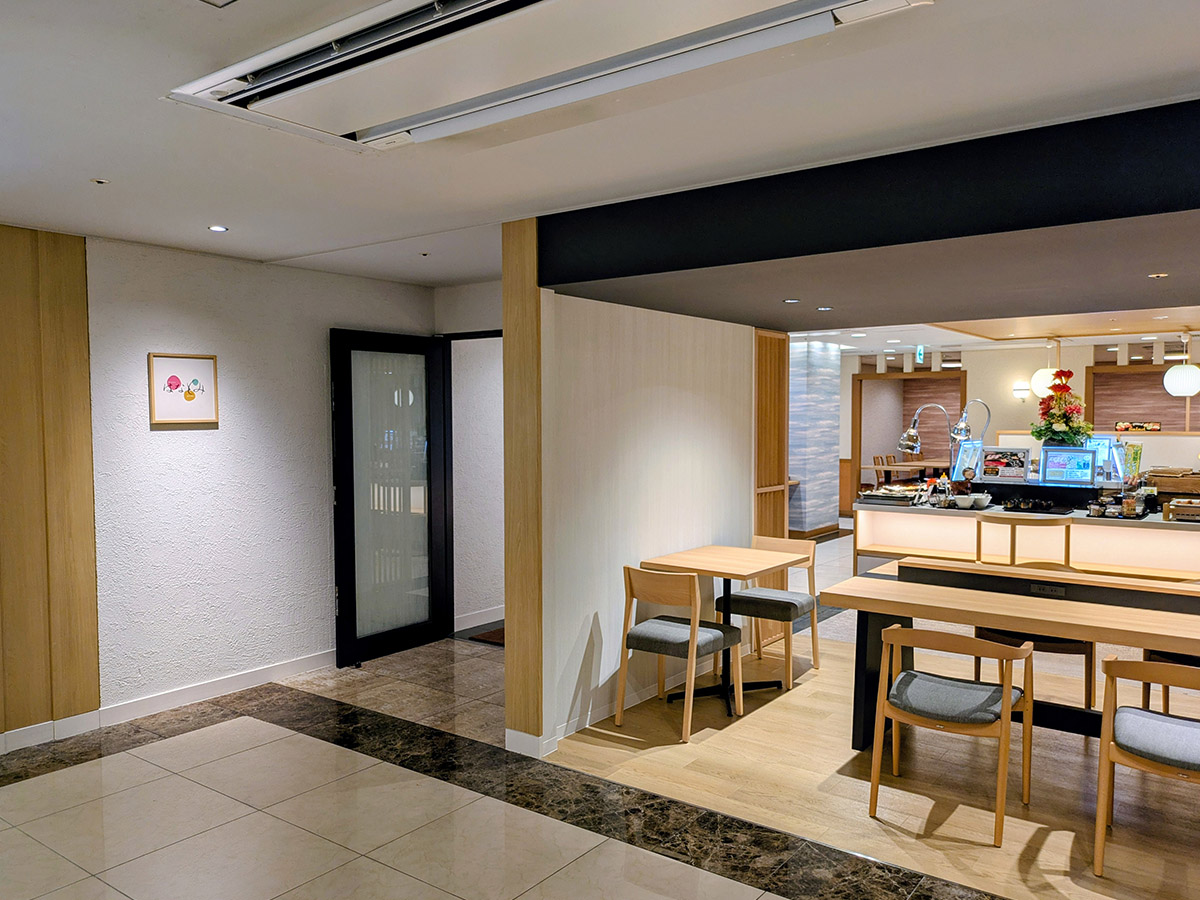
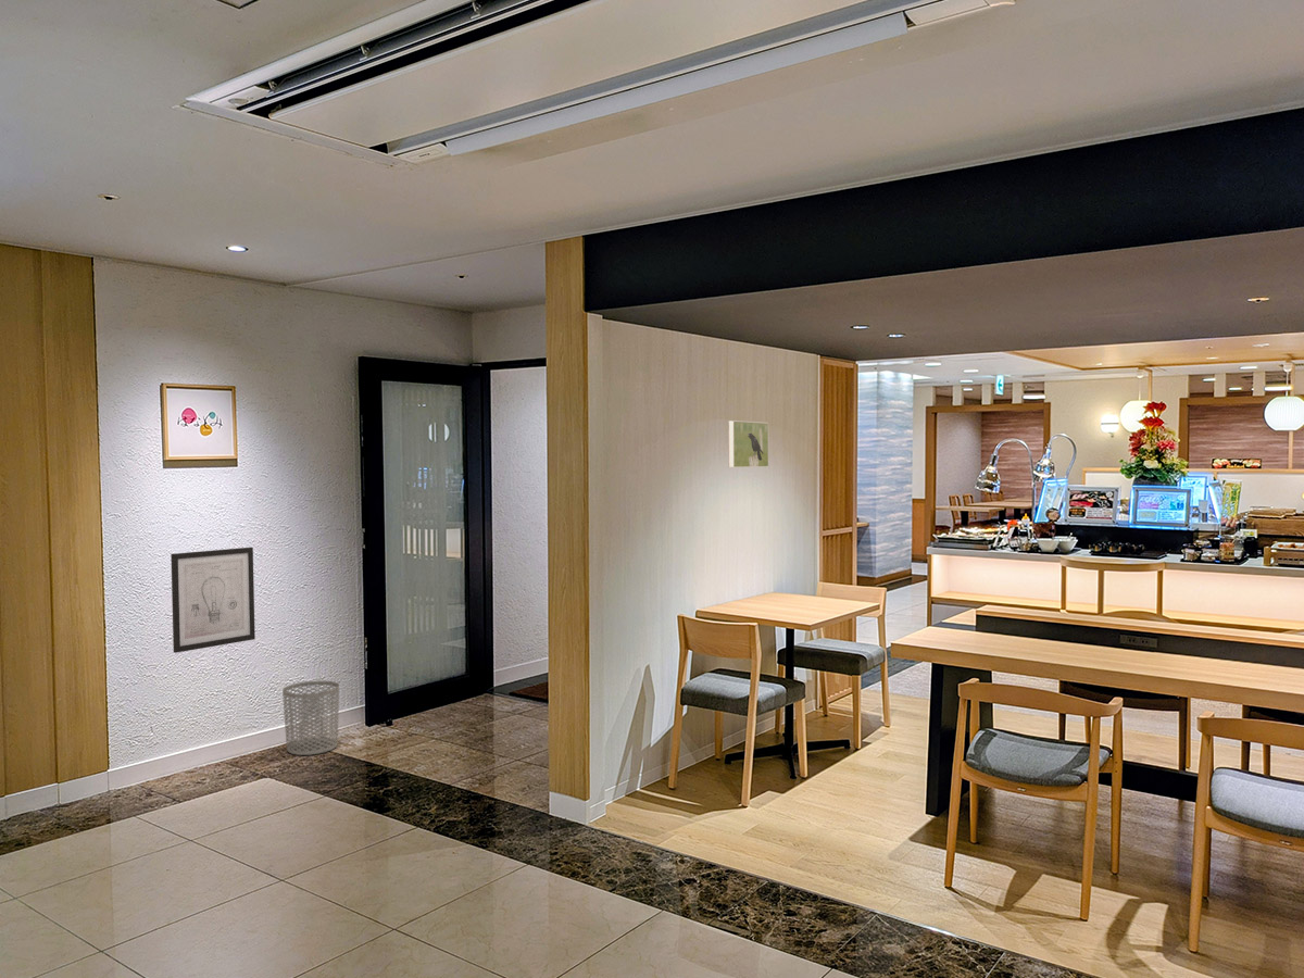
+ waste bin (311, 717)
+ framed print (749, 444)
+ wall art (214, 598)
